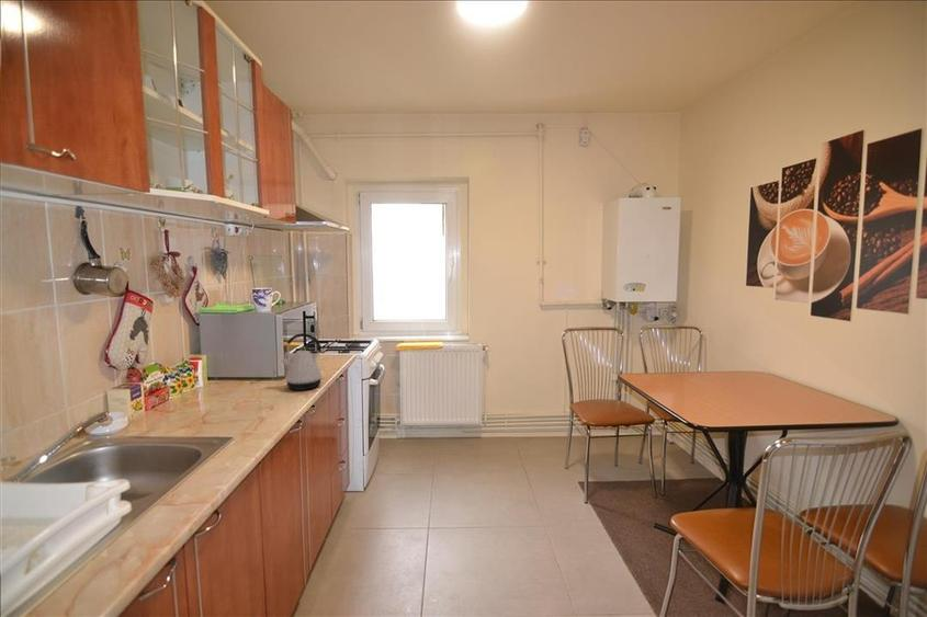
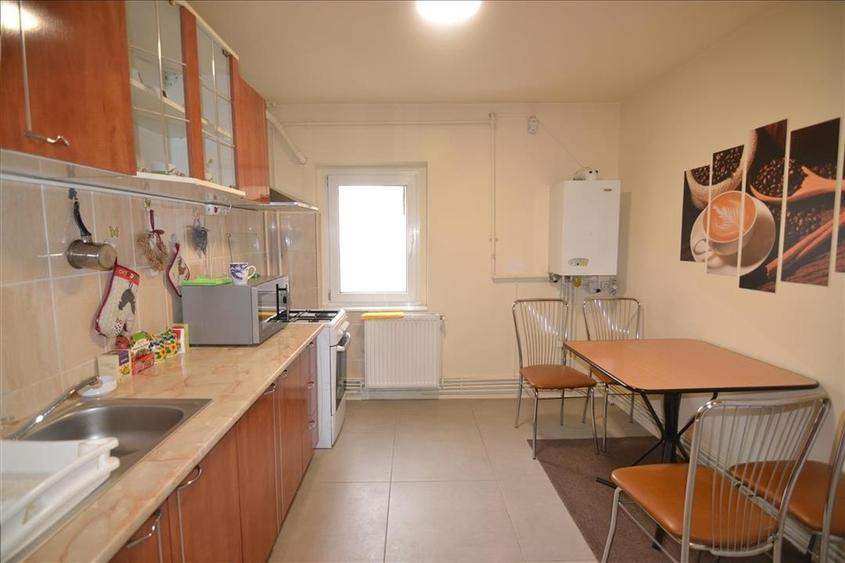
- kettle (302, 359)
